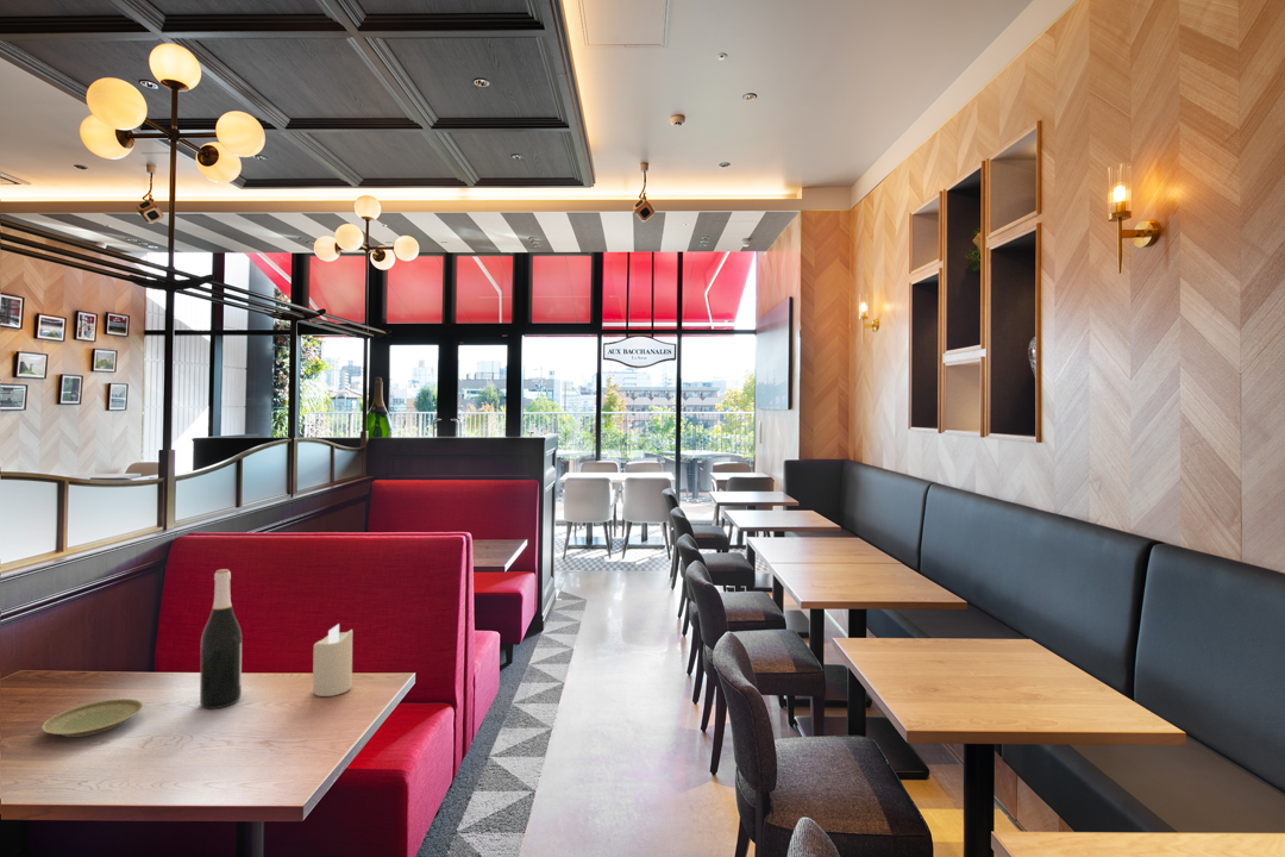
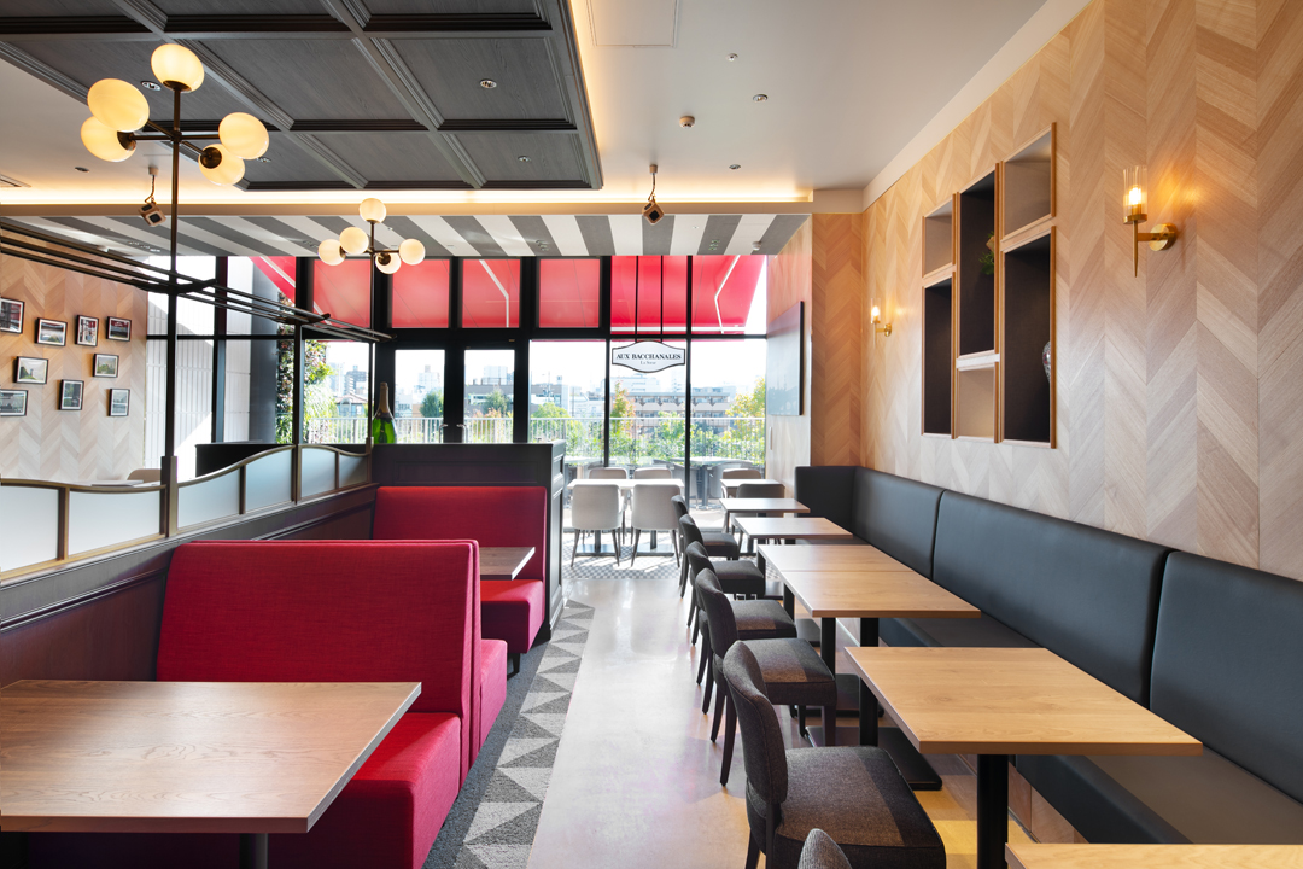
- wine bottle (221, 636)
- plate (94, 719)
- candle (332, 657)
